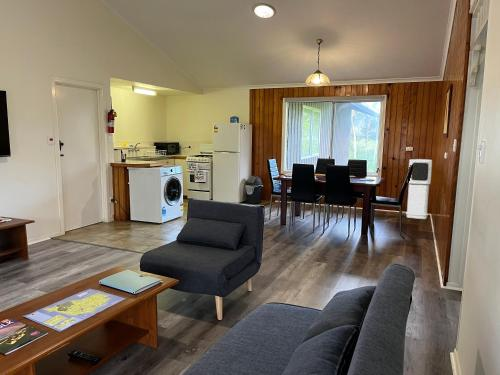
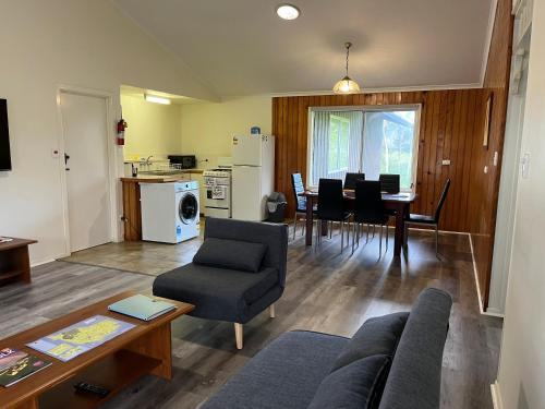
- air purifier (418, 188)
